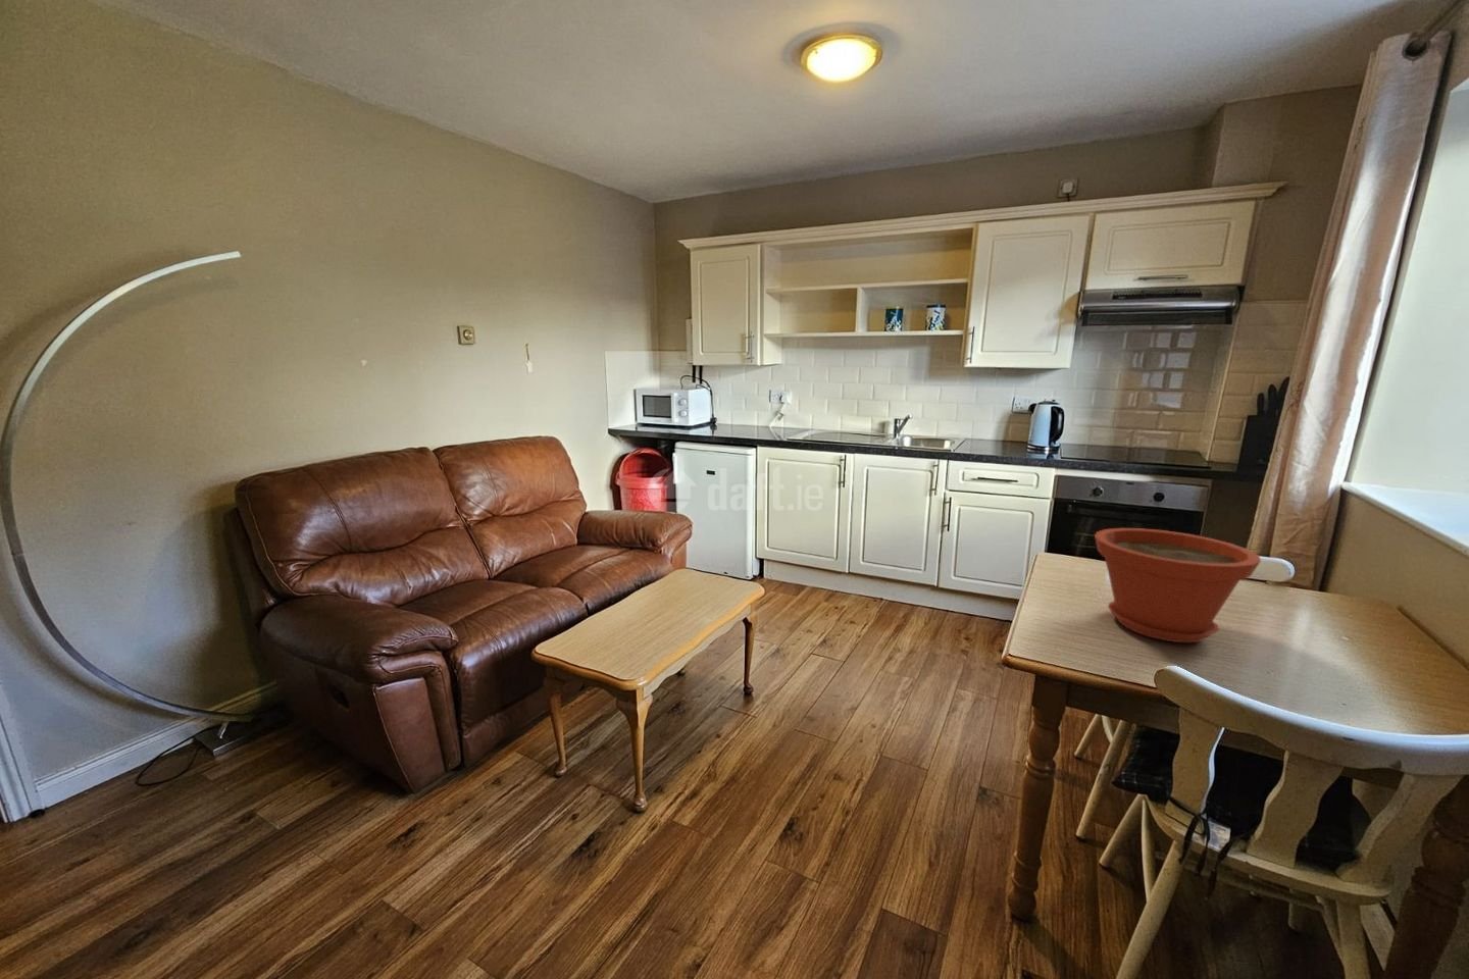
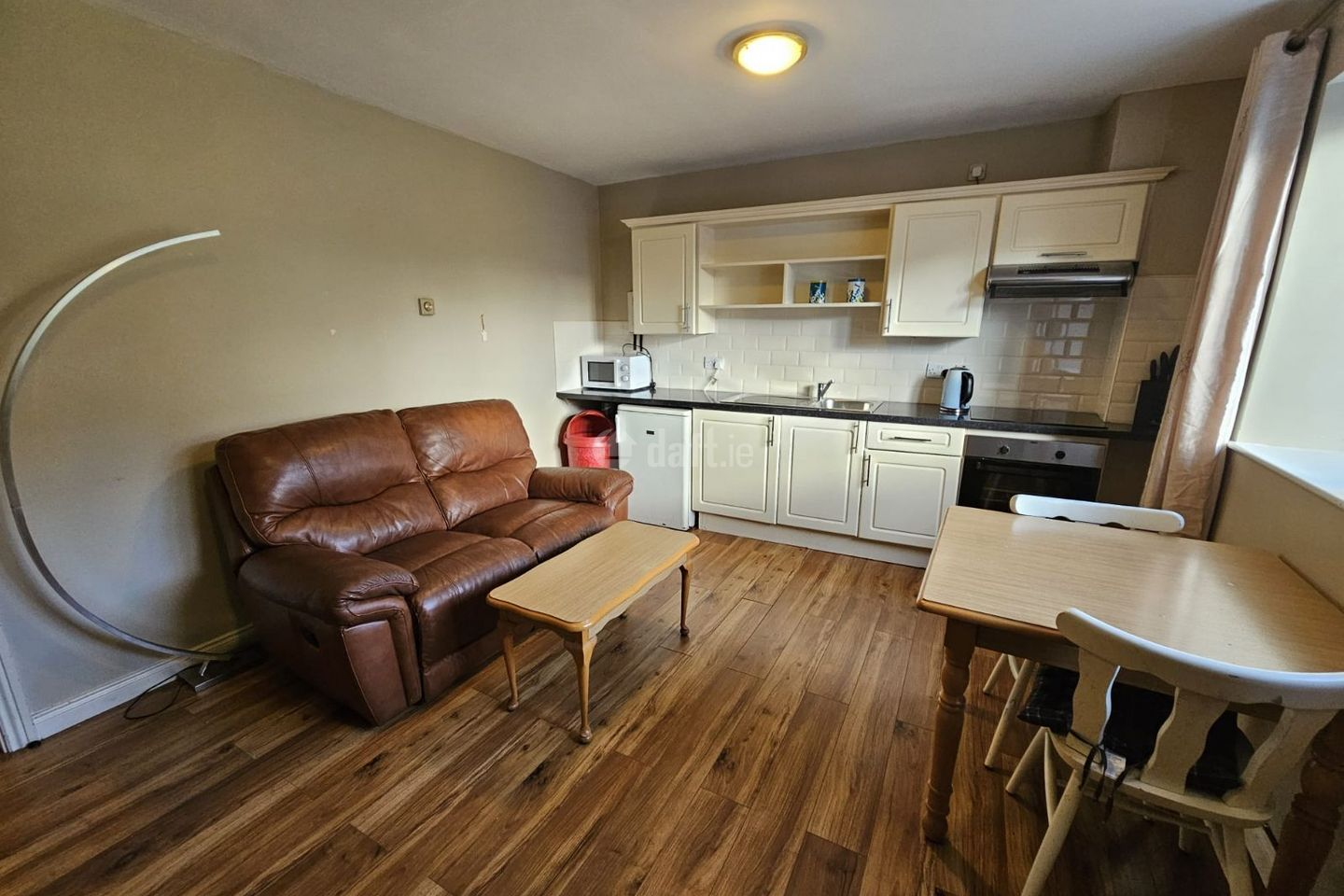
- plant pot (1165, 587)
